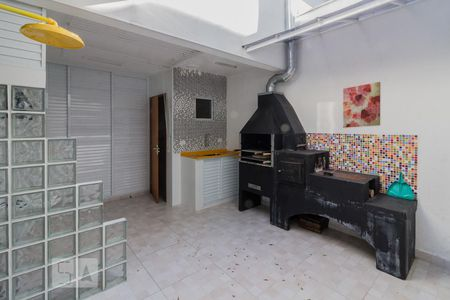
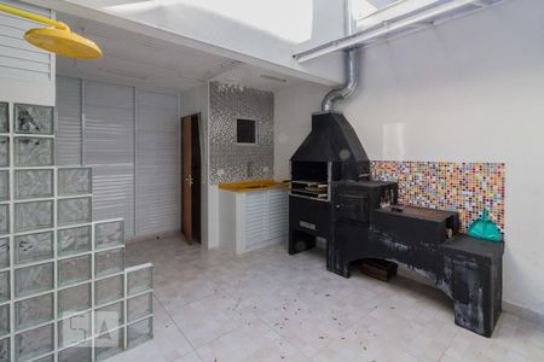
- wall art (360, 106)
